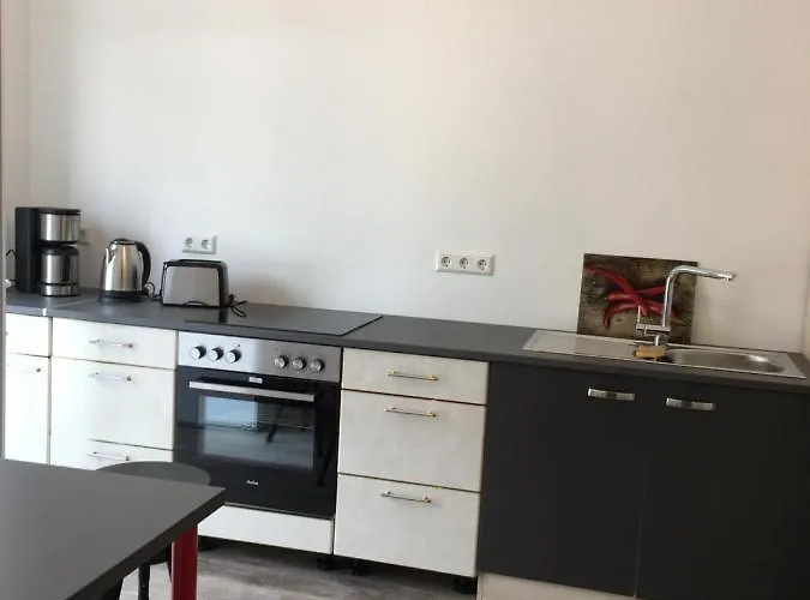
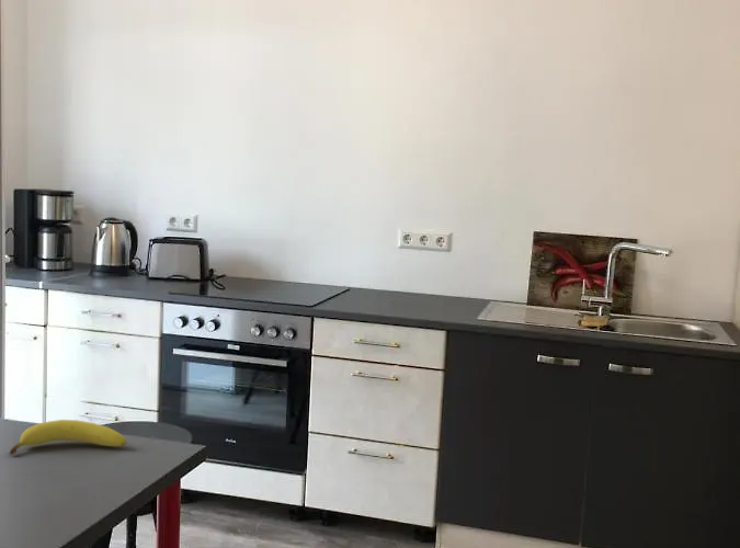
+ fruit (69, 434)
